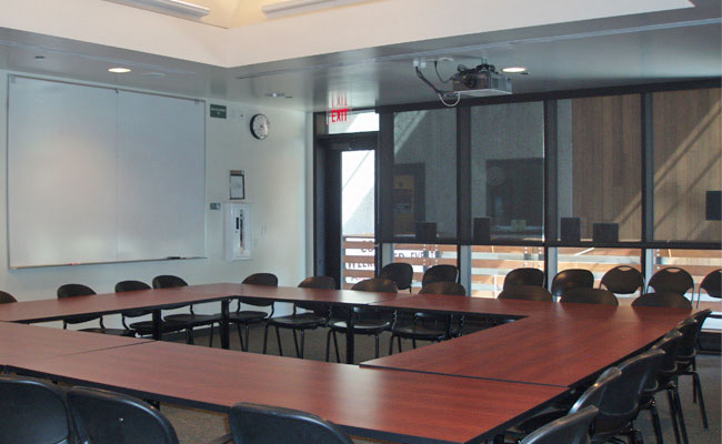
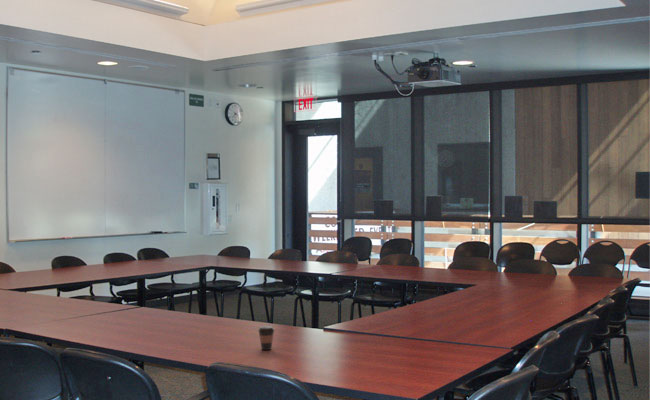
+ coffee cup (266, 338)
